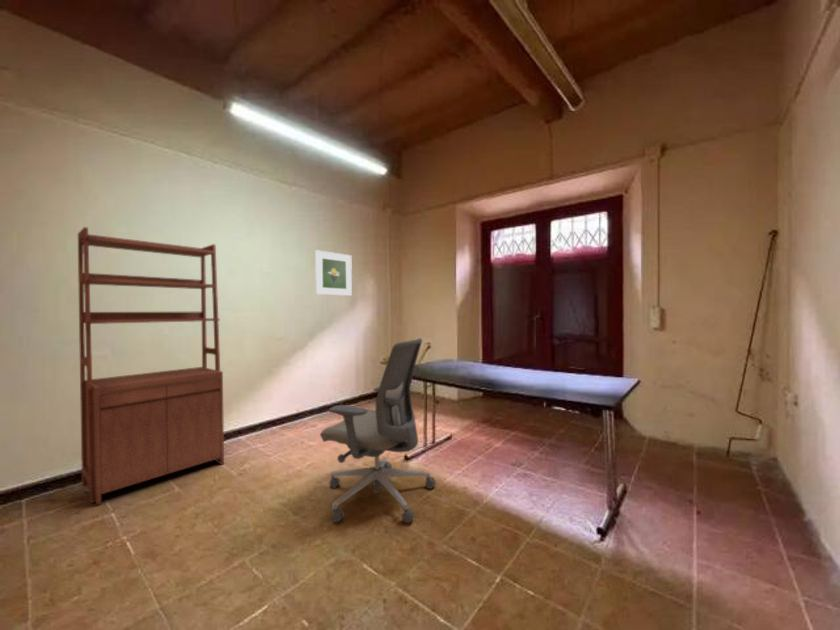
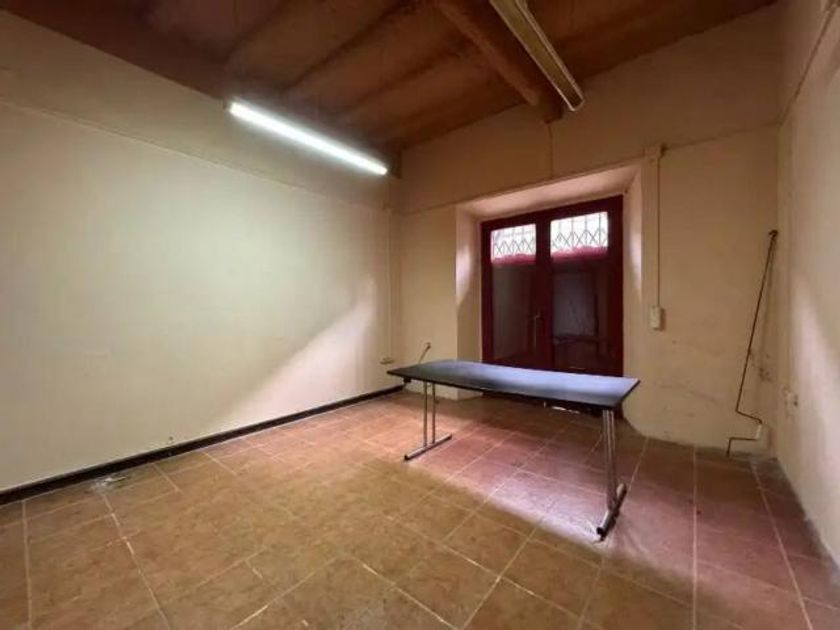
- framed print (334, 274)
- bookshelf (160, 371)
- office chair (374, 416)
